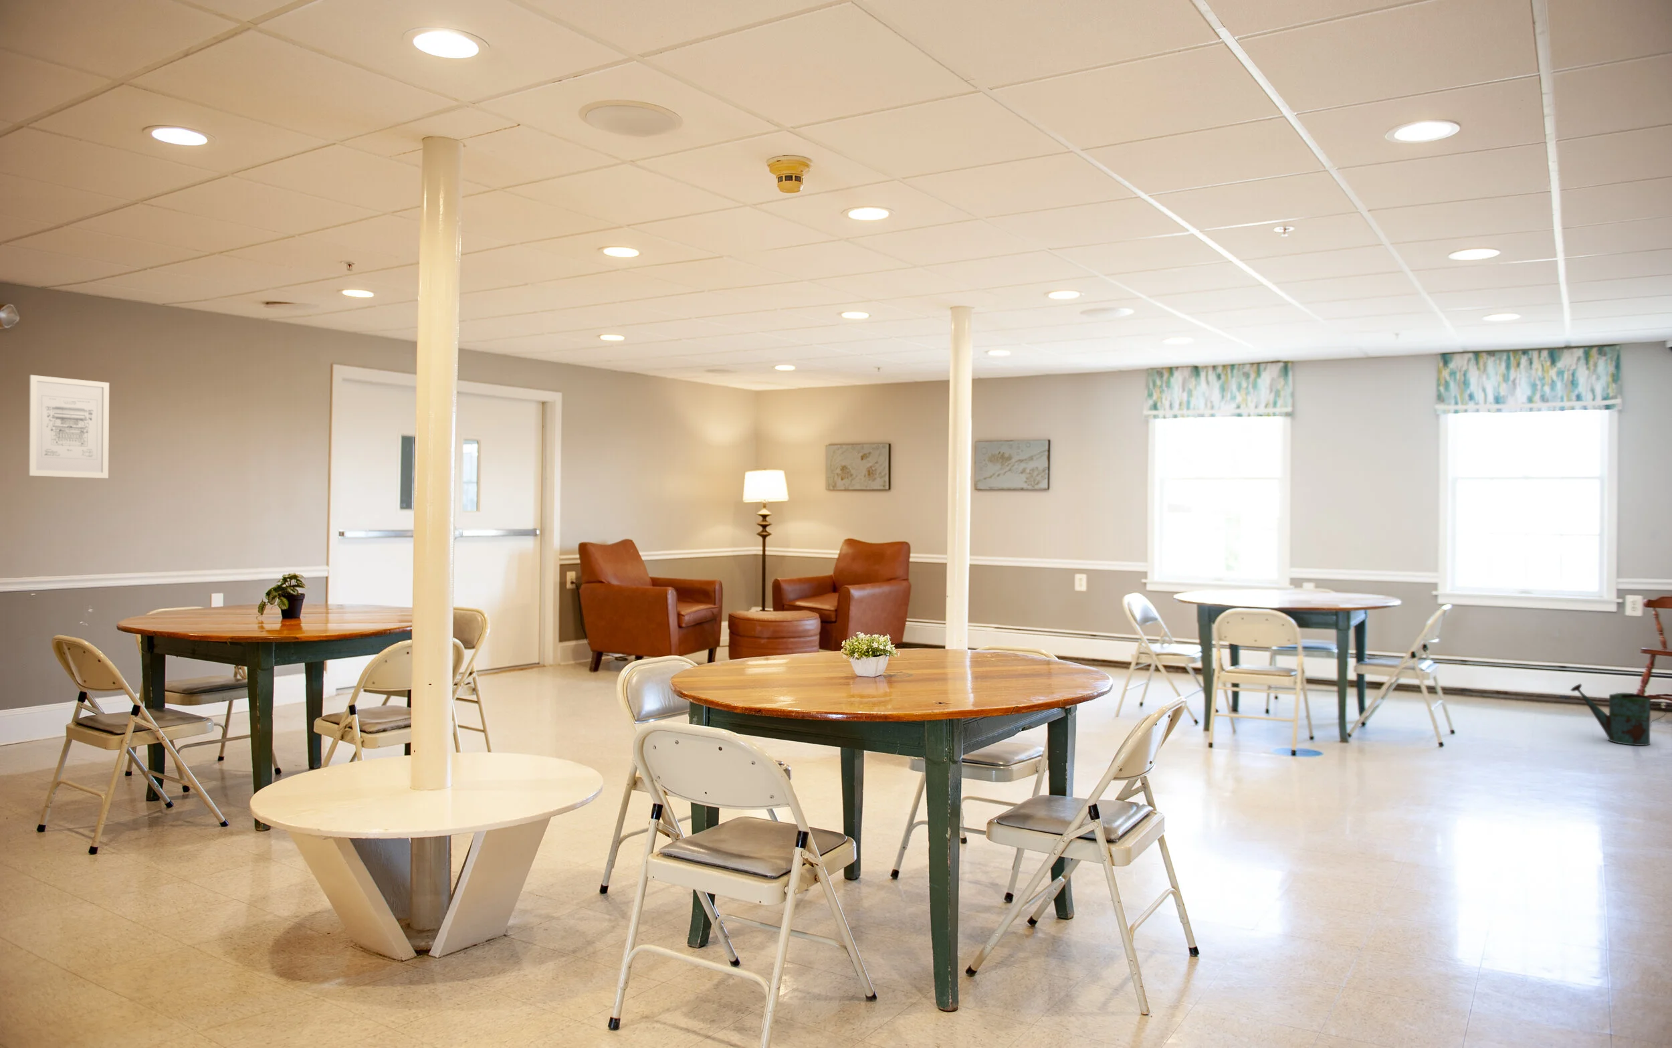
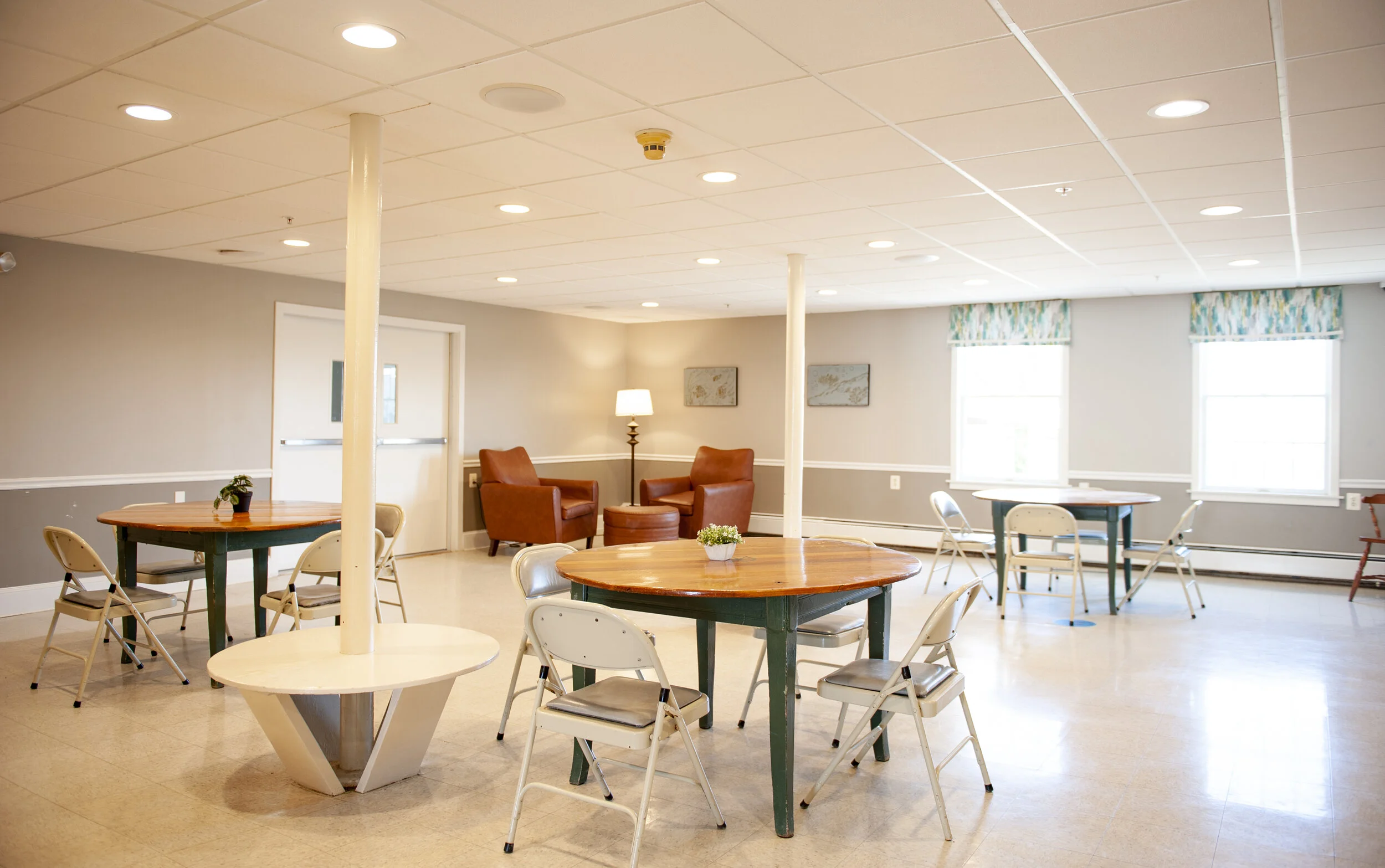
- watering can (1618, 714)
- wall art (70, 427)
